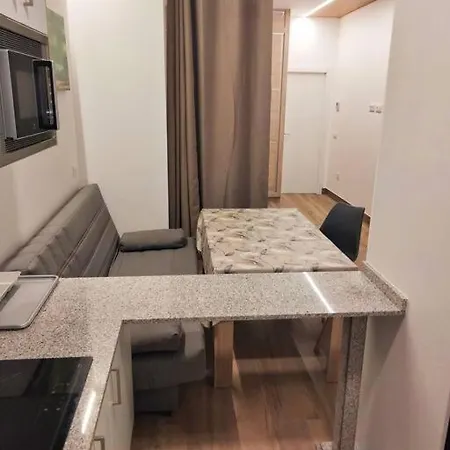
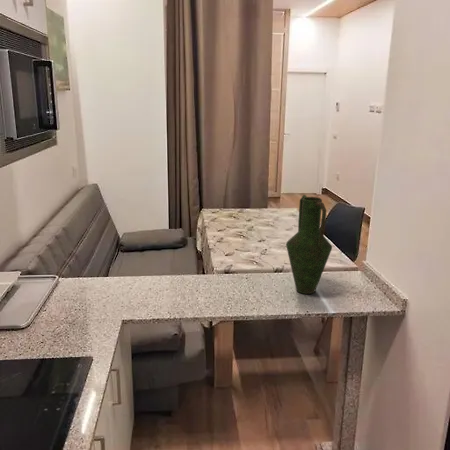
+ vase (308, 245)
